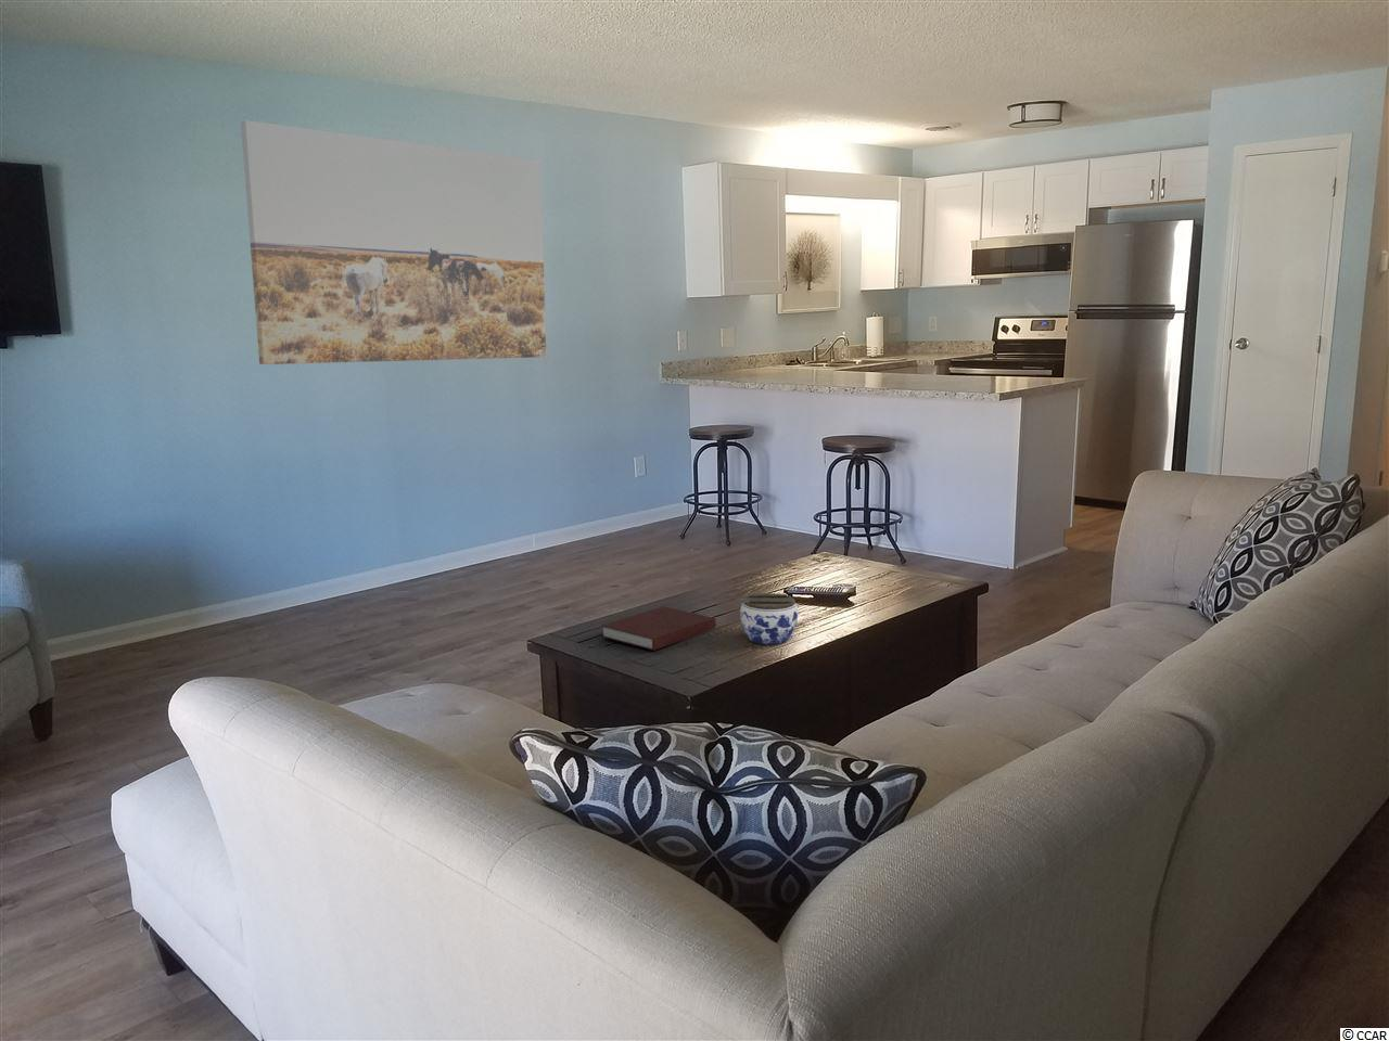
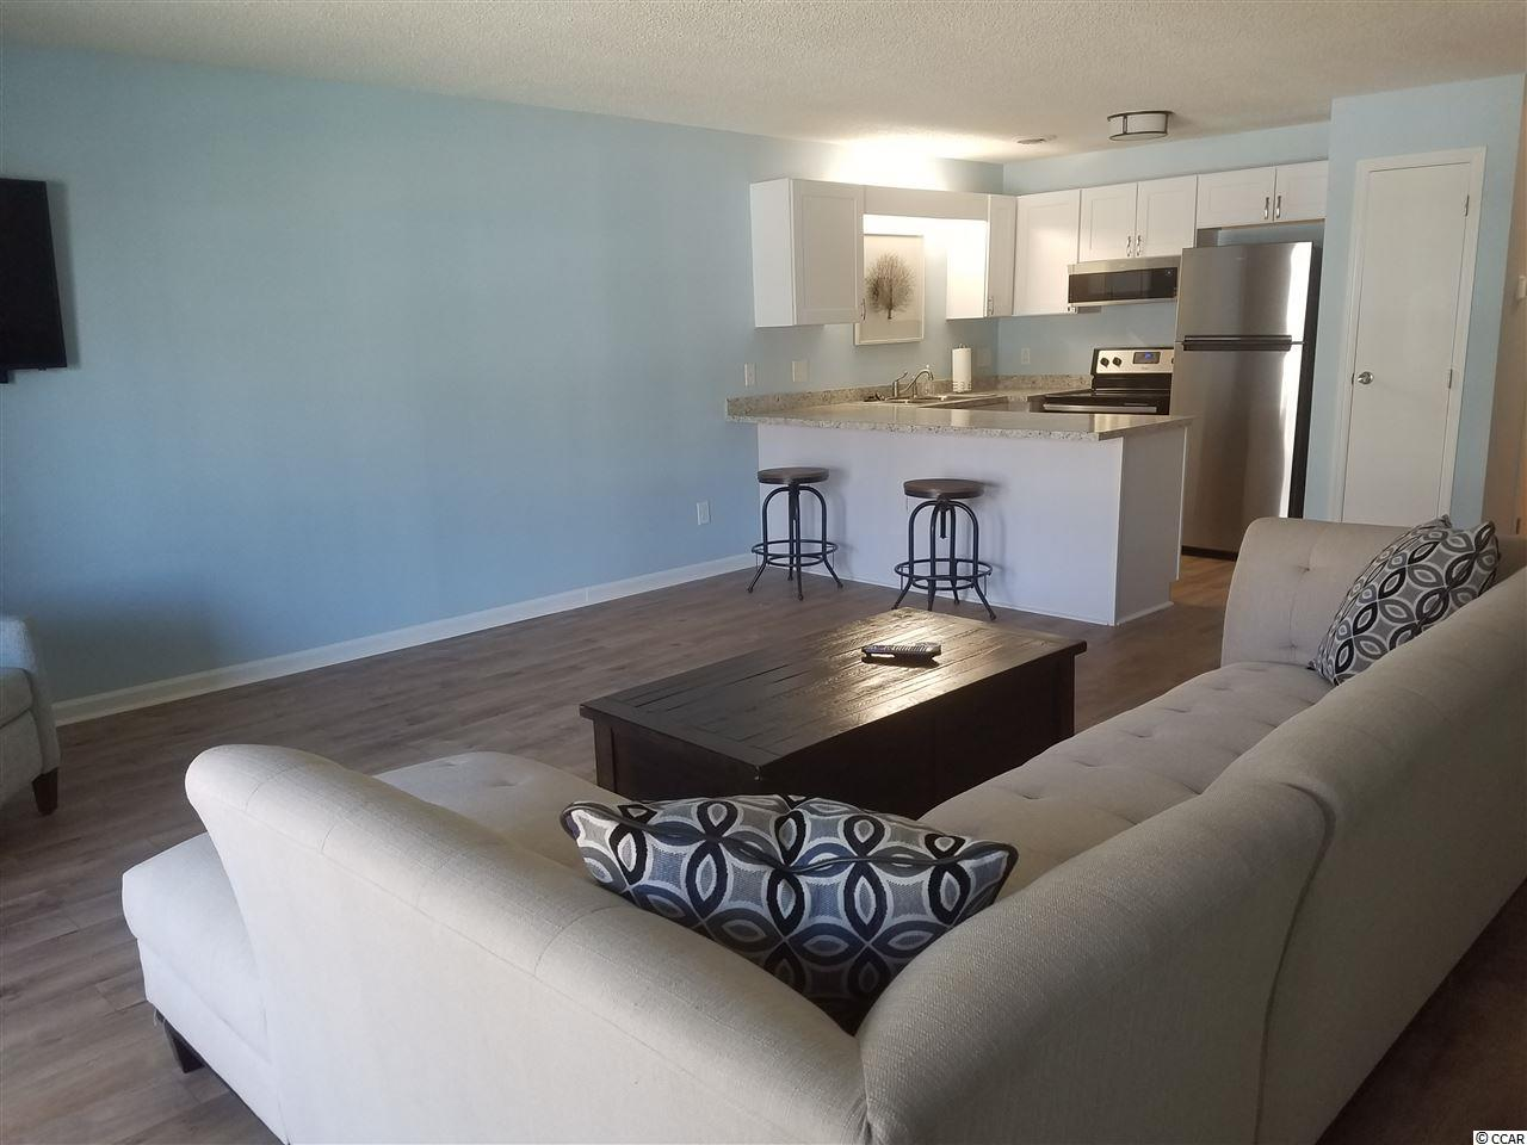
- jar (768, 618)
- wall art (411, 253)
- notebook (658, 627)
